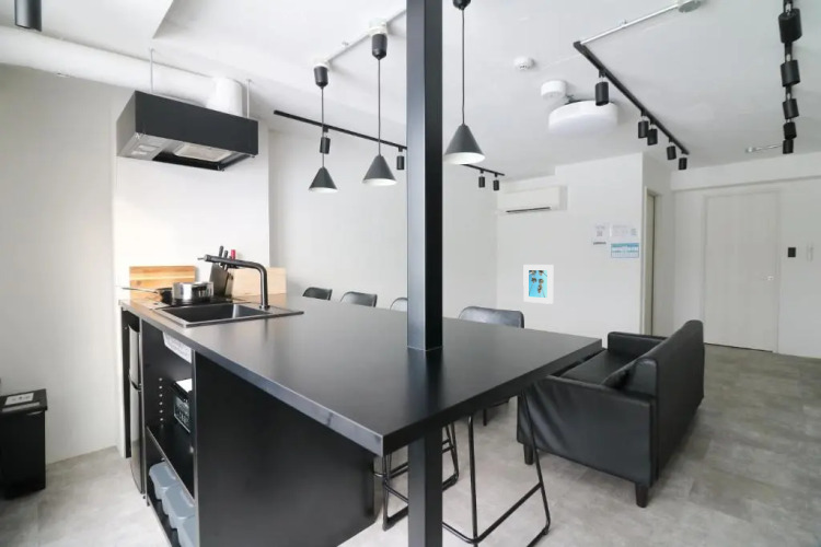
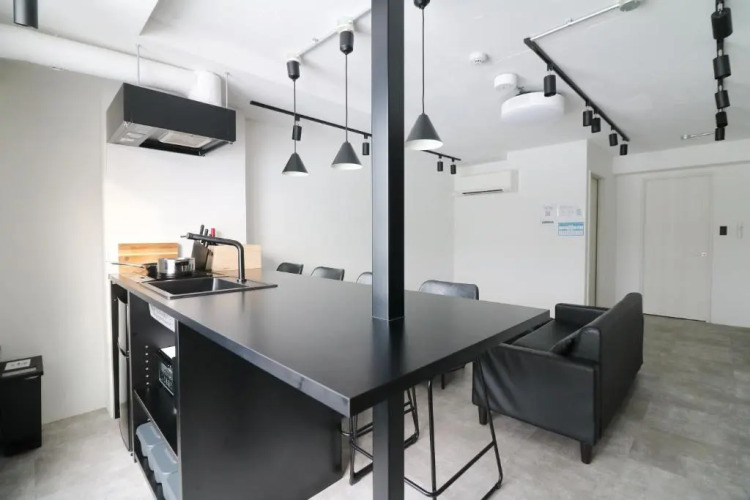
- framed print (537, 283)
